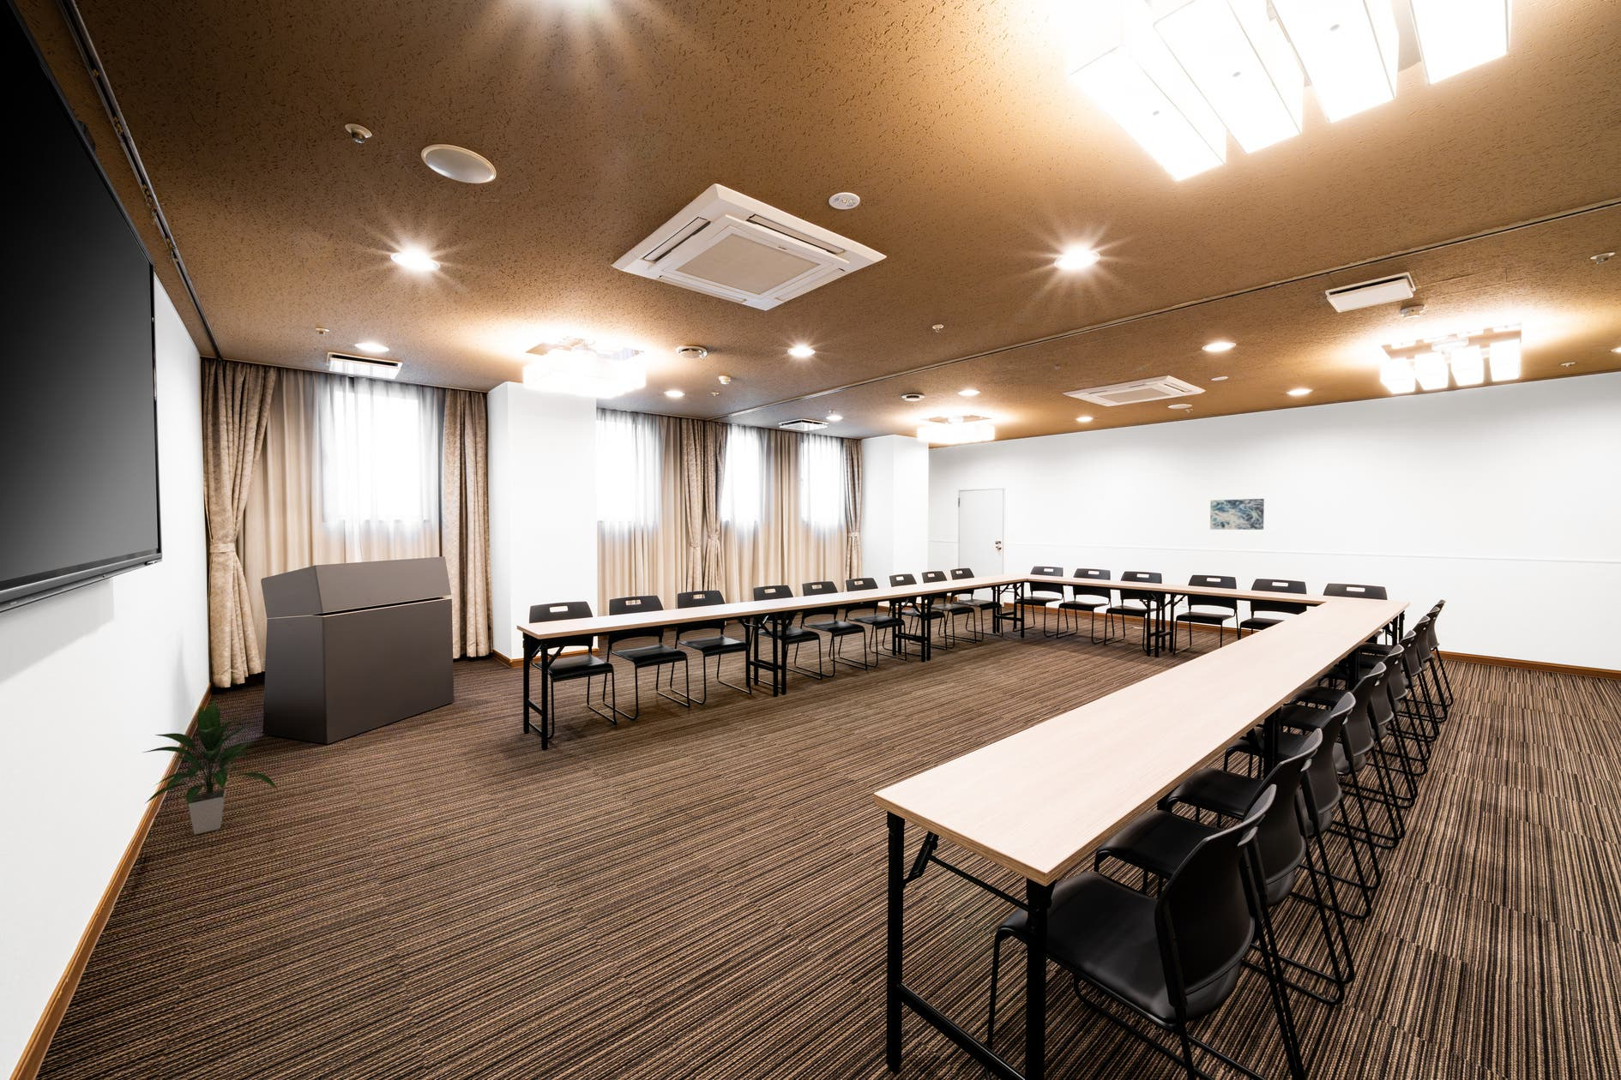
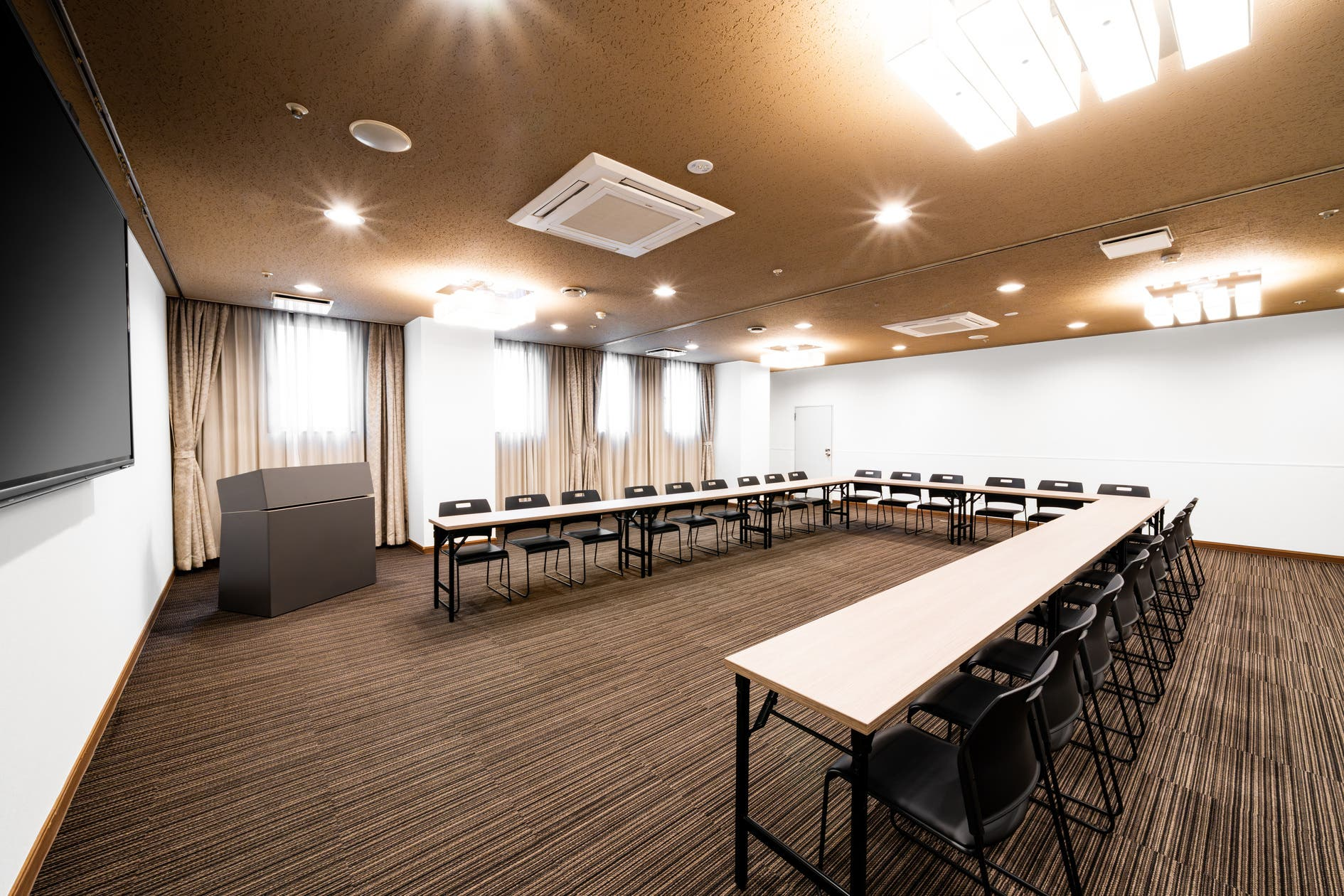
- wall art (1236, 515)
- indoor plant (212, 767)
